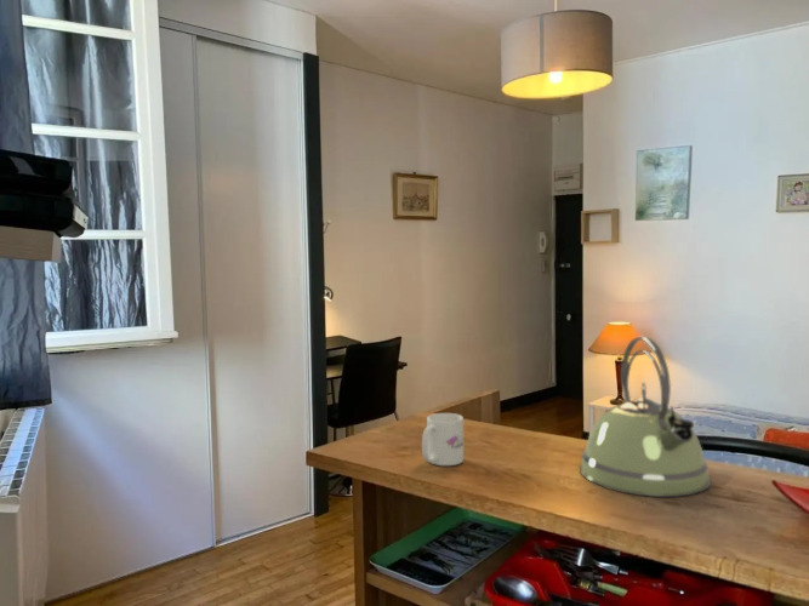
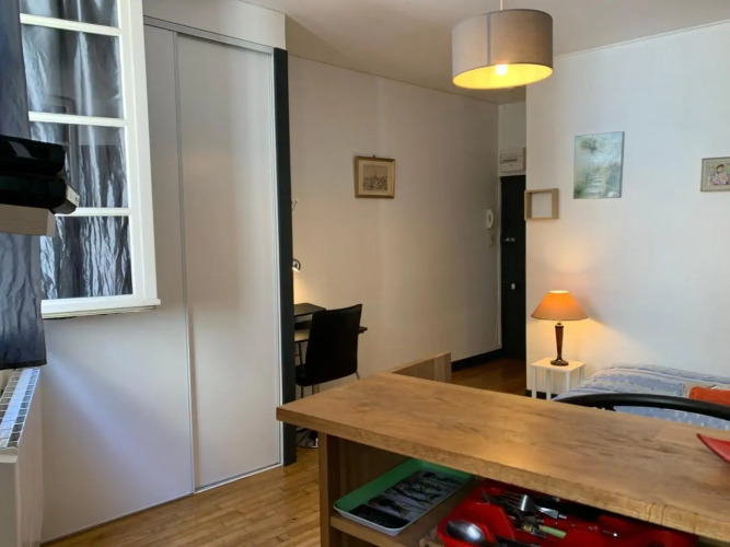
- kettle (648, 407)
- mug (440, 440)
